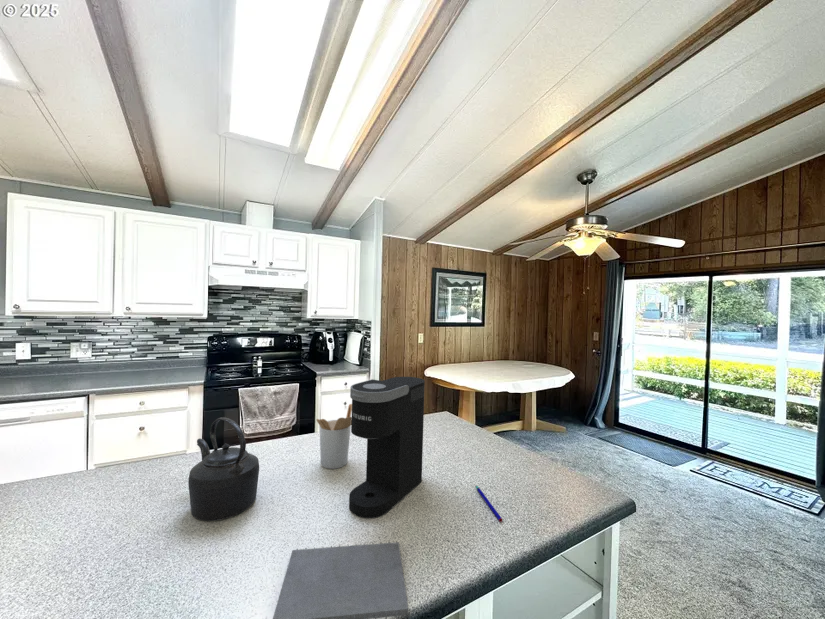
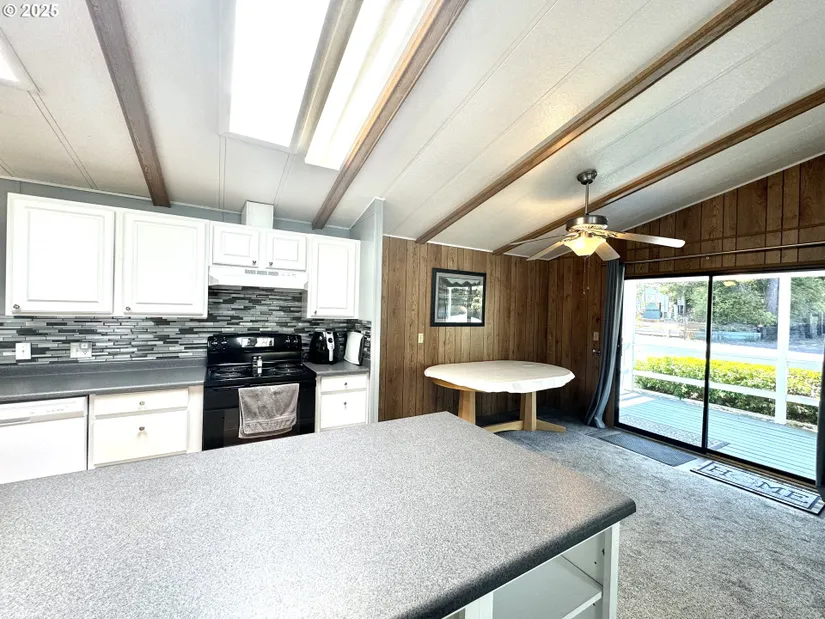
- utensil holder (339, 436)
- notepad (344, 579)
- kettle (218, 457)
- coffee maker (389, 436)
- pen (487, 501)
